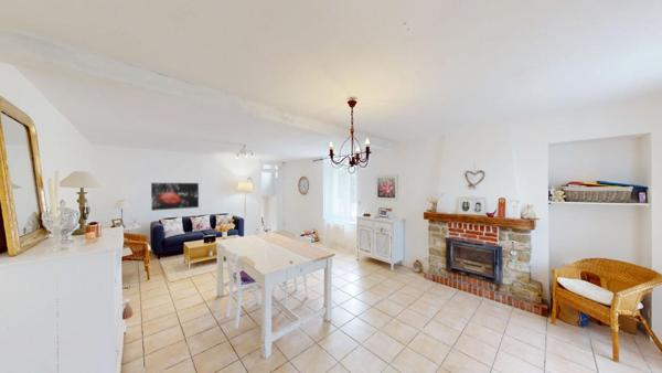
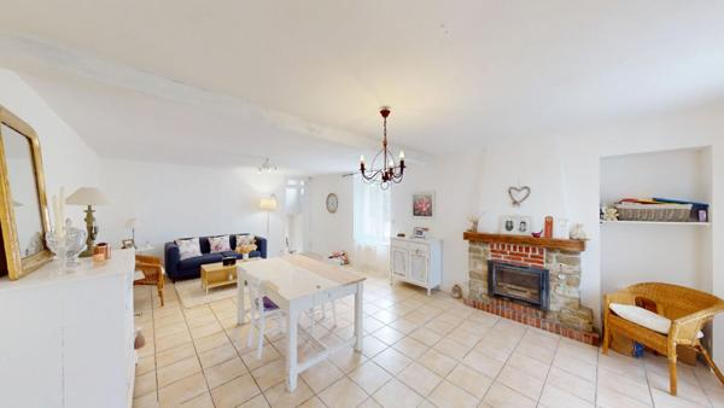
- wall art (175, 195)
